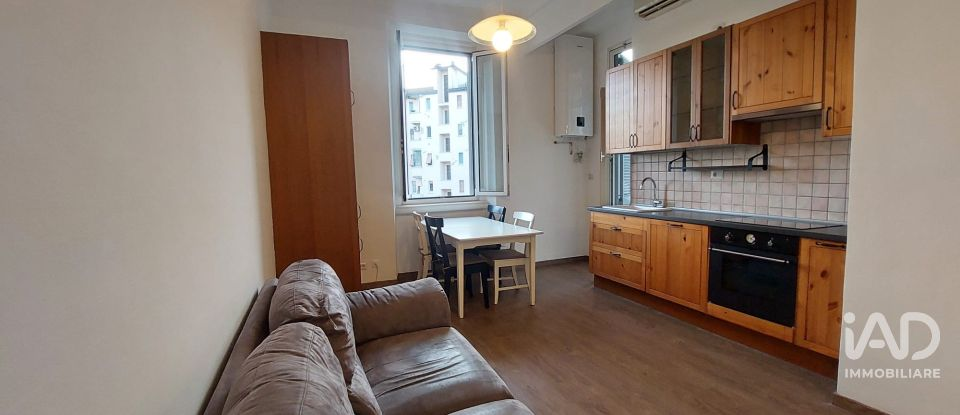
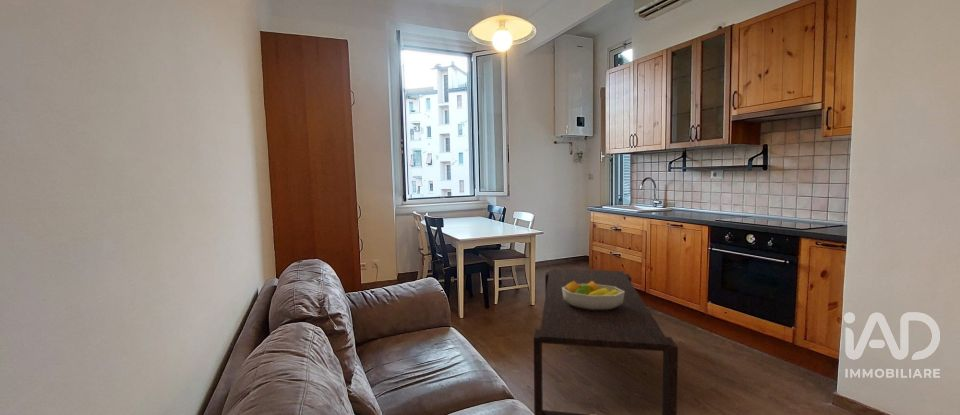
+ coffee table (592, 331)
+ fruit bowl (592, 293)
